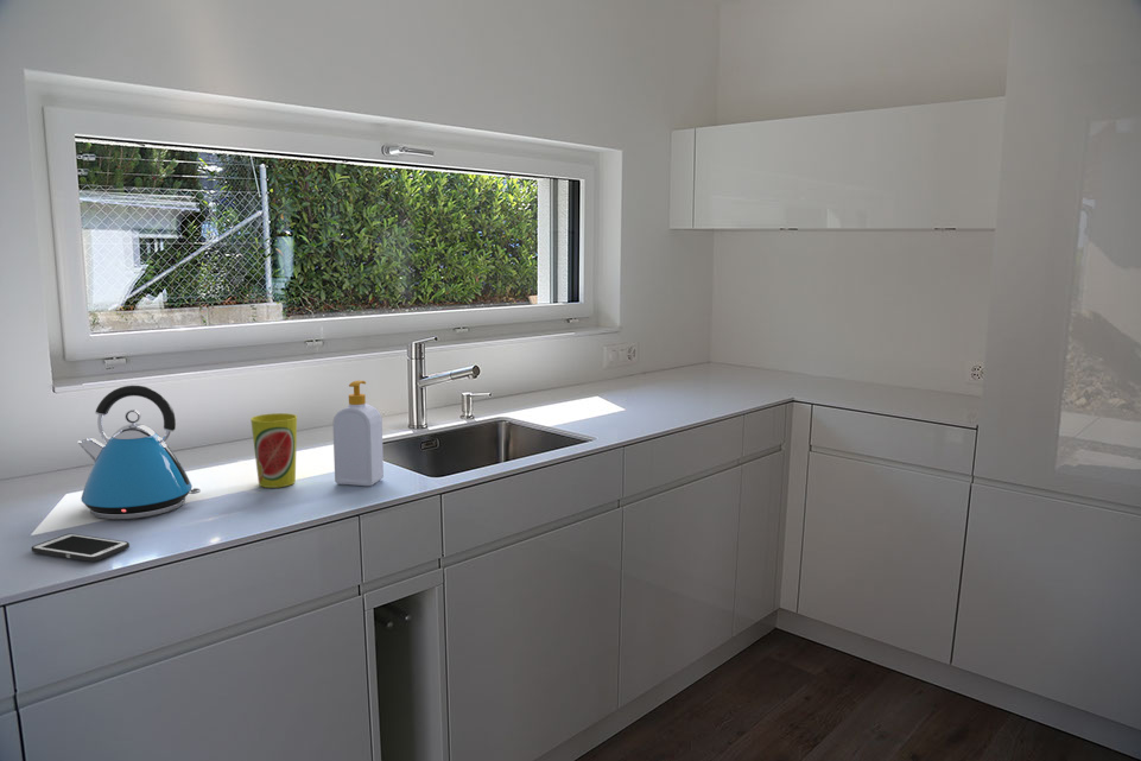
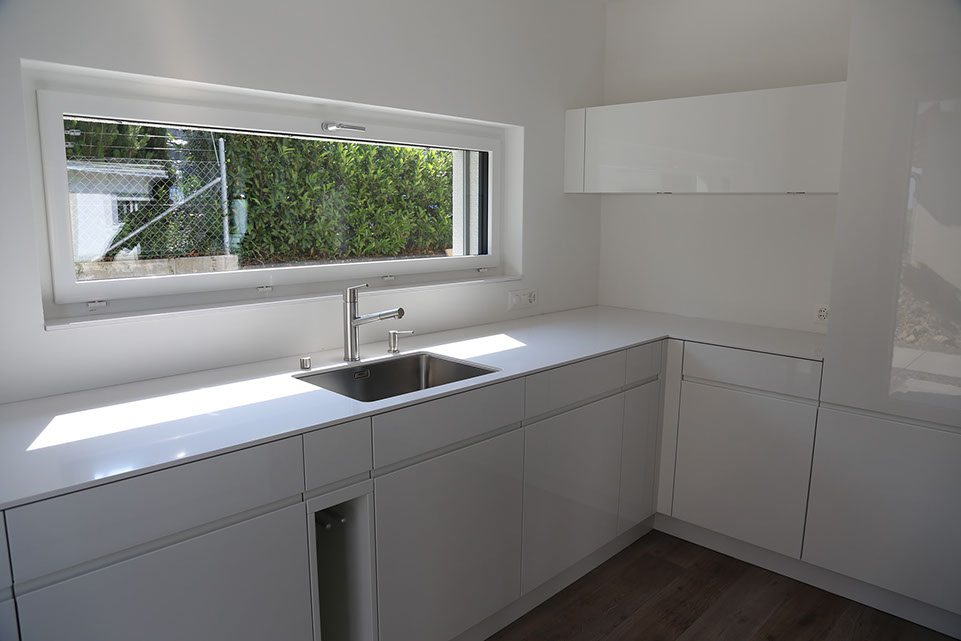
- kettle (138, 445)
- soap bottle (359, 431)
- cell phone (81, 547)
- cup (275, 450)
